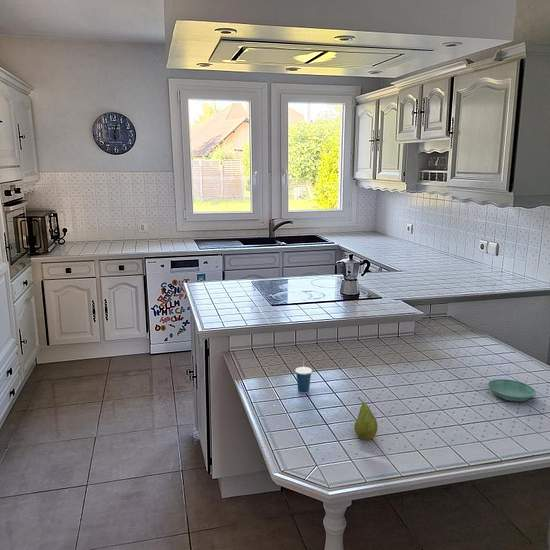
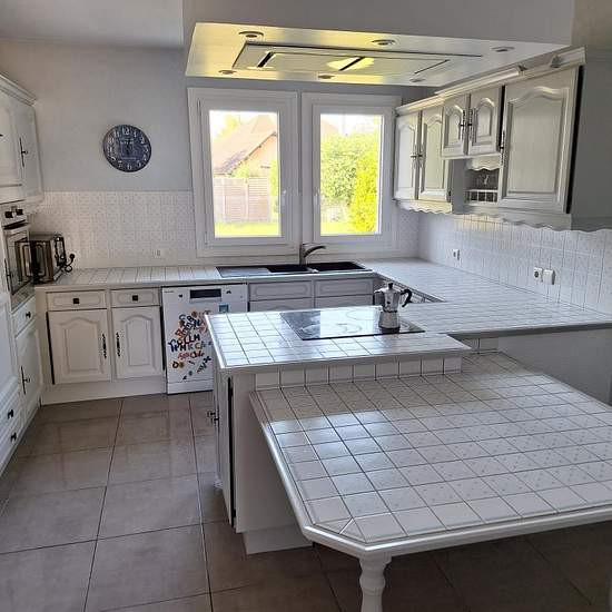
- fruit (366, 418)
- saucer (510, 391)
- cup (303, 374)
